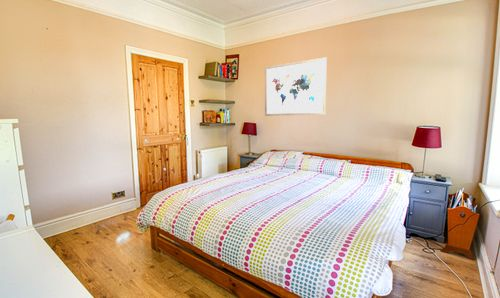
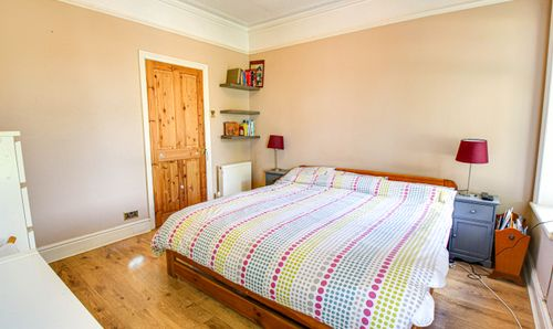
- wall art (293, 89)
